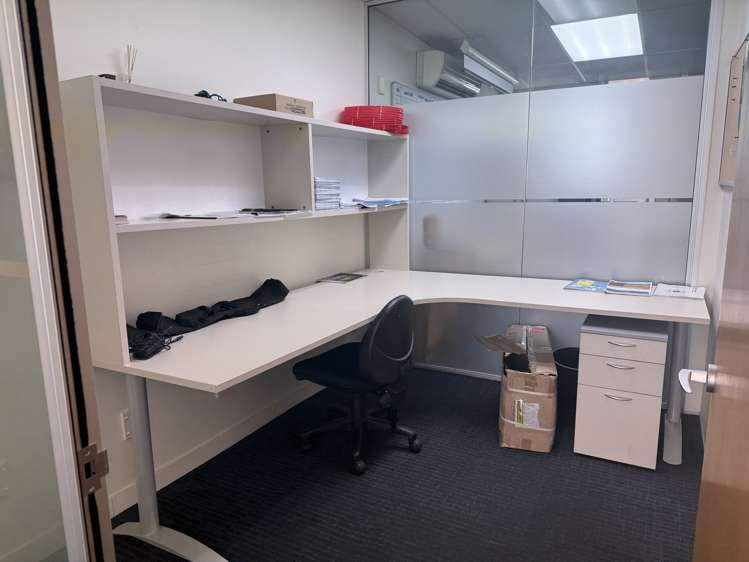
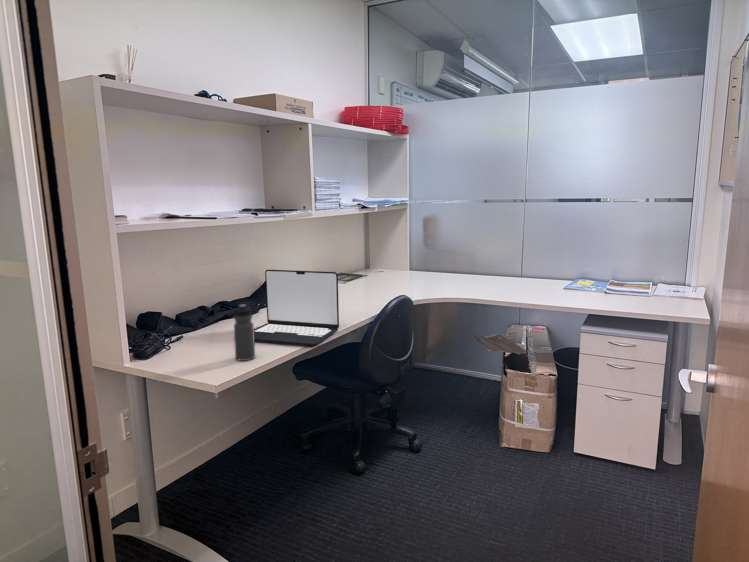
+ laptop (288, 305)
+ water bottle (243, 331)
